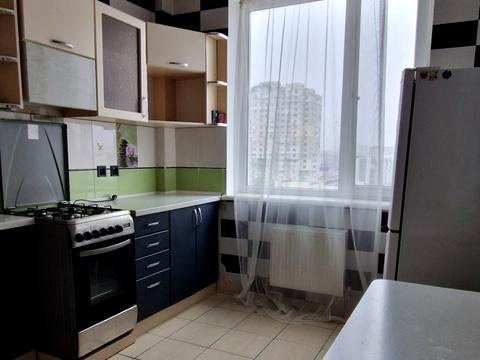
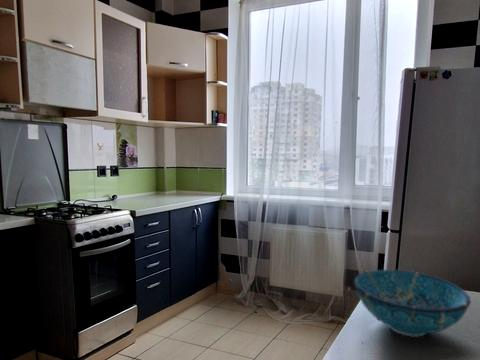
+ bowl (407, 307)
